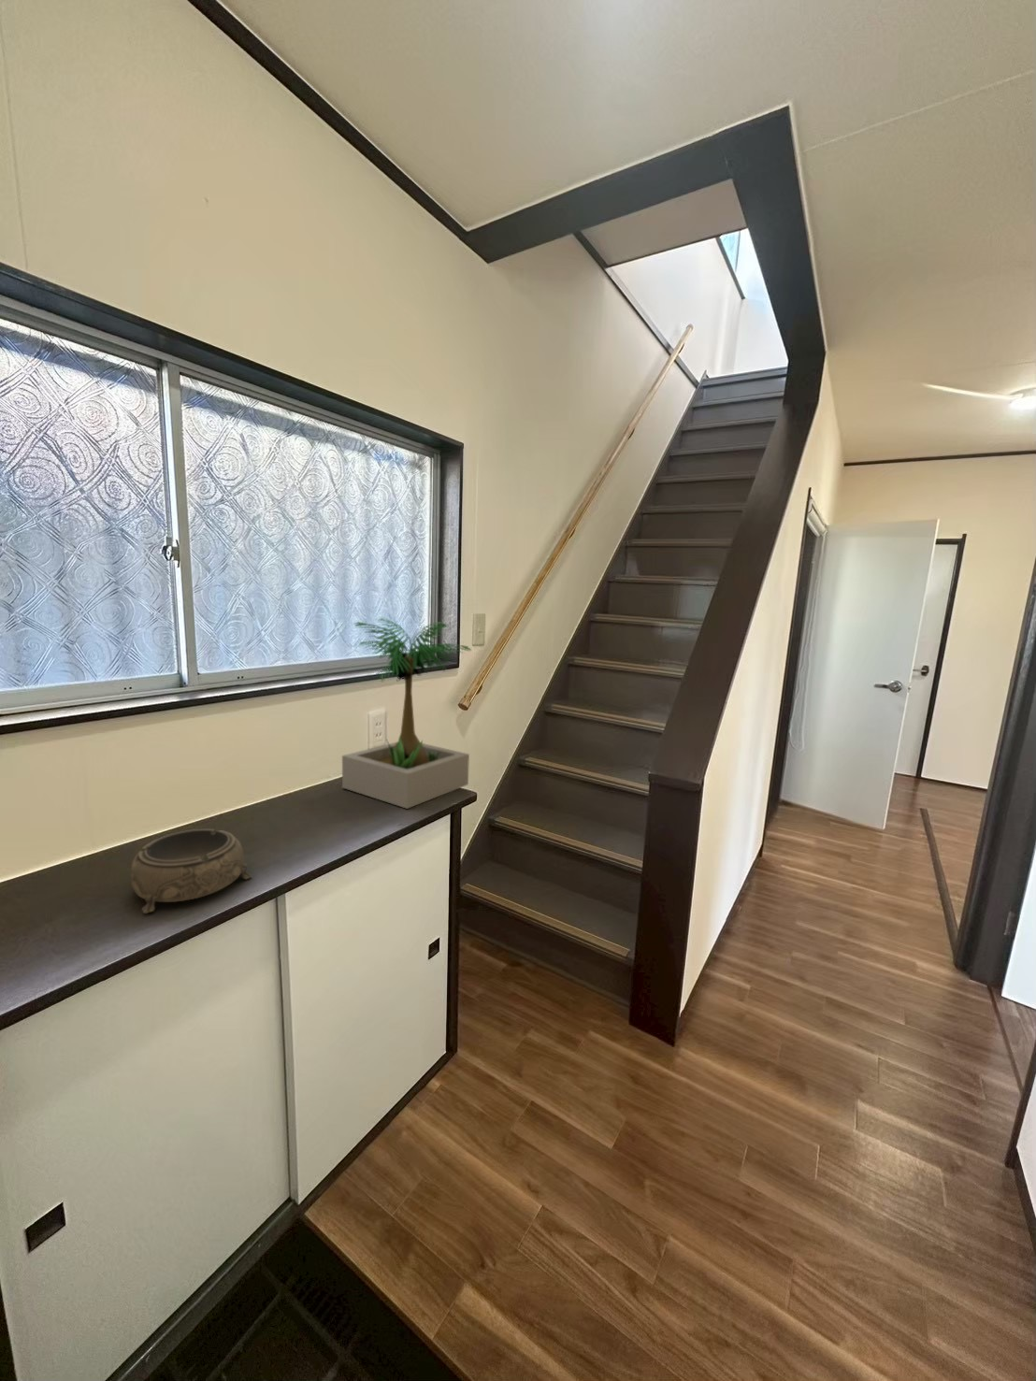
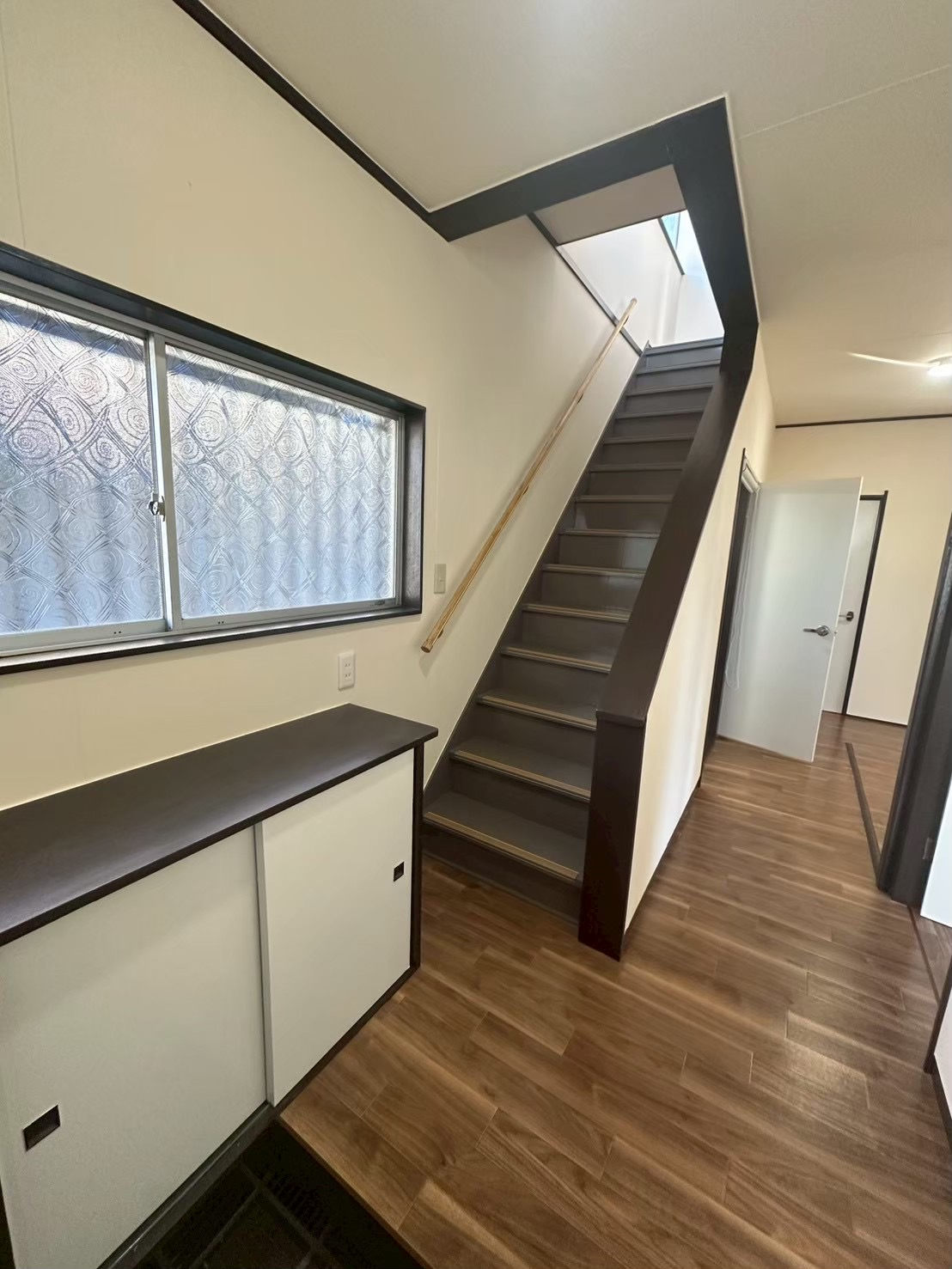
- decorative bowl (194, 864)
- potted plant (411, 706)
